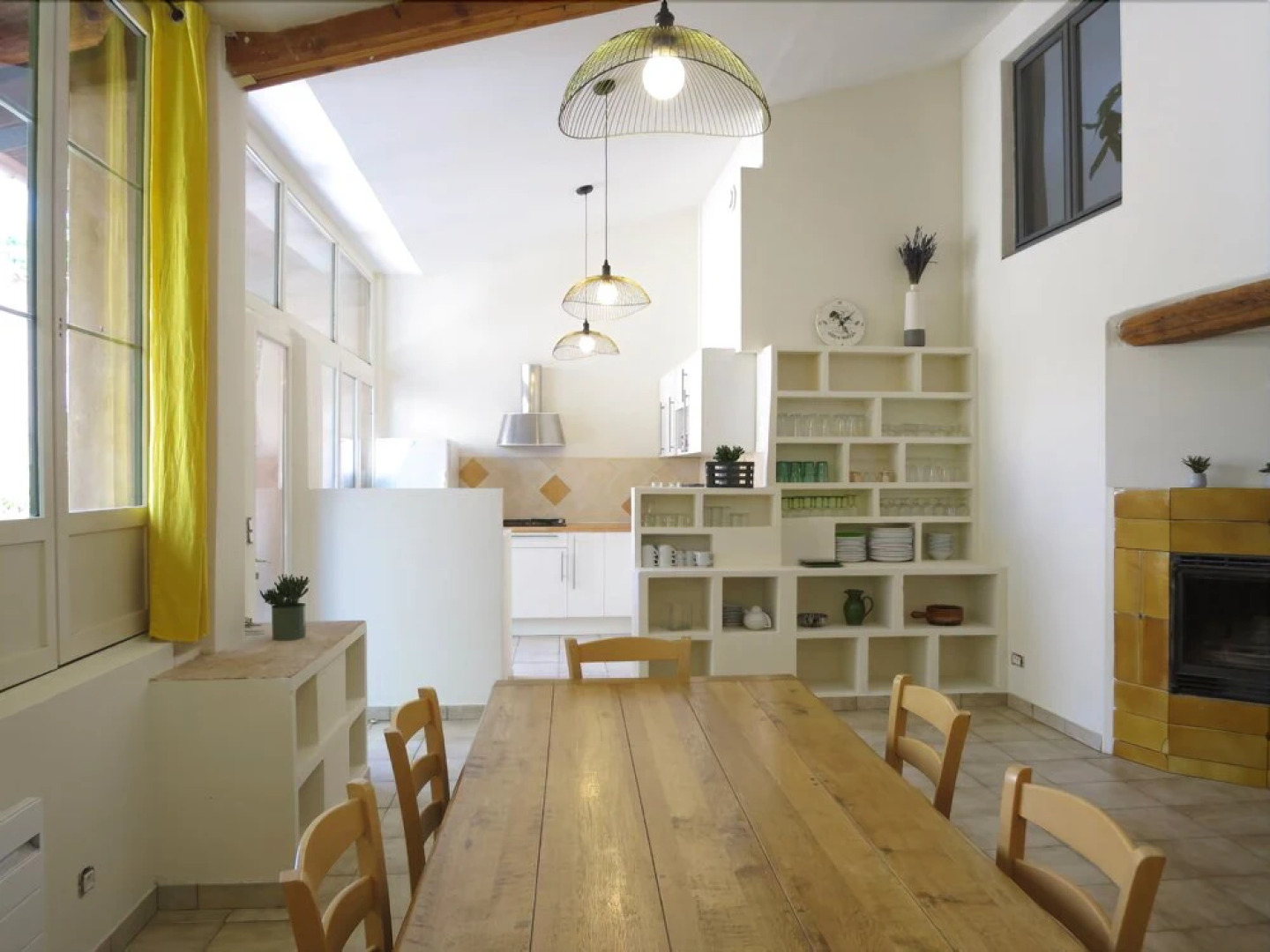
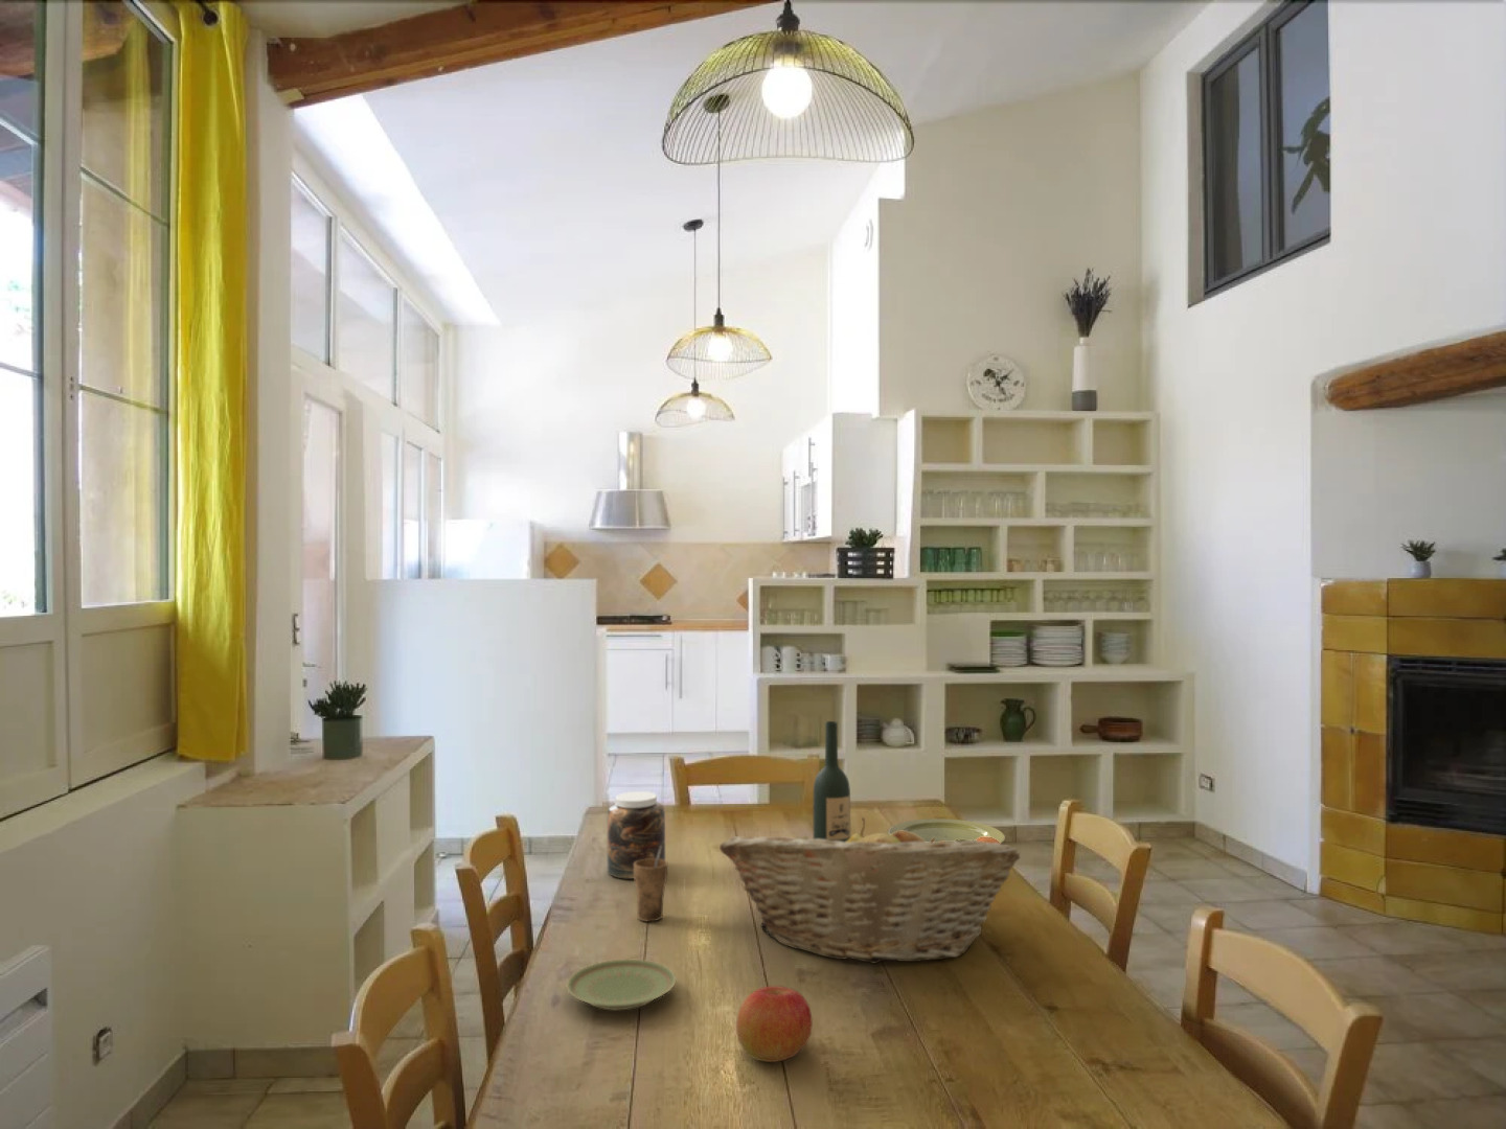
+ plate (945, 834)
+ wine bottle (831, 796)
+ jar (636, 833)
+ fruit basket (867, 874)
+ plate (621, 987)
+ apple (774, 1020)
+ cup (651, 882)
